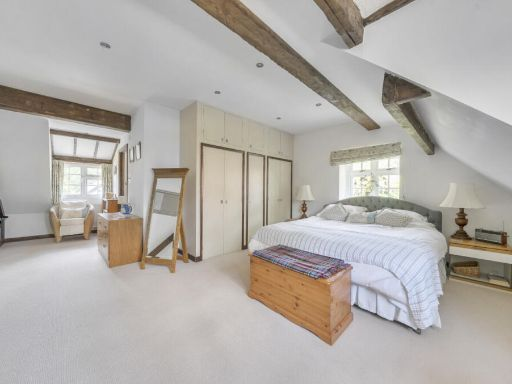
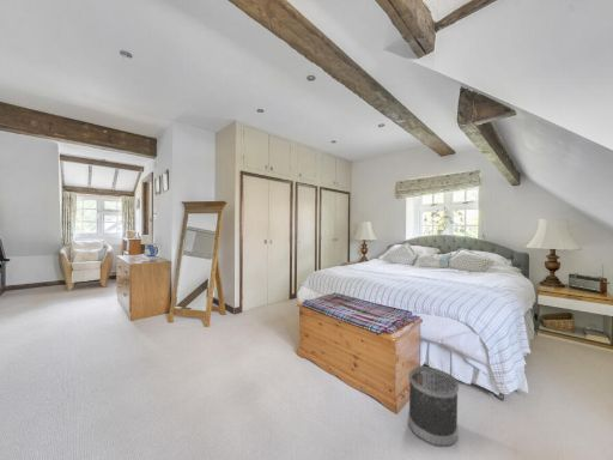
+ wastebasket (432, 402)
